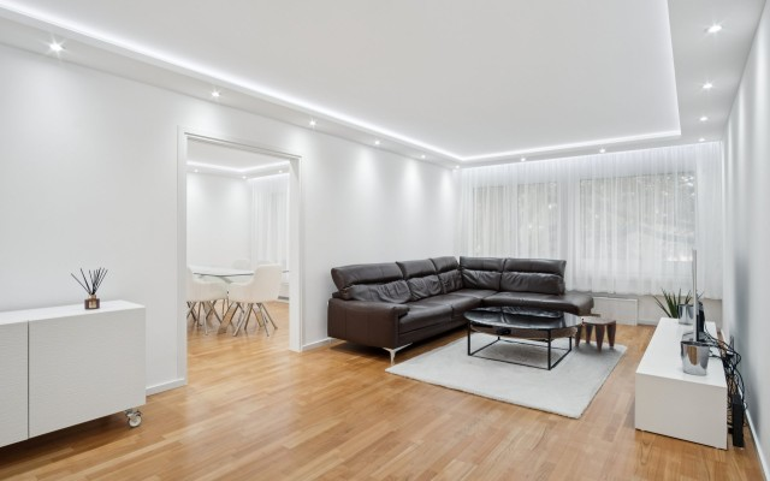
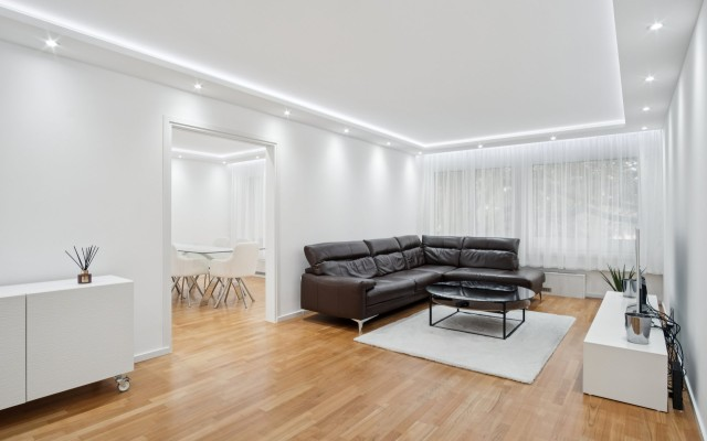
- stool (596, 332)
